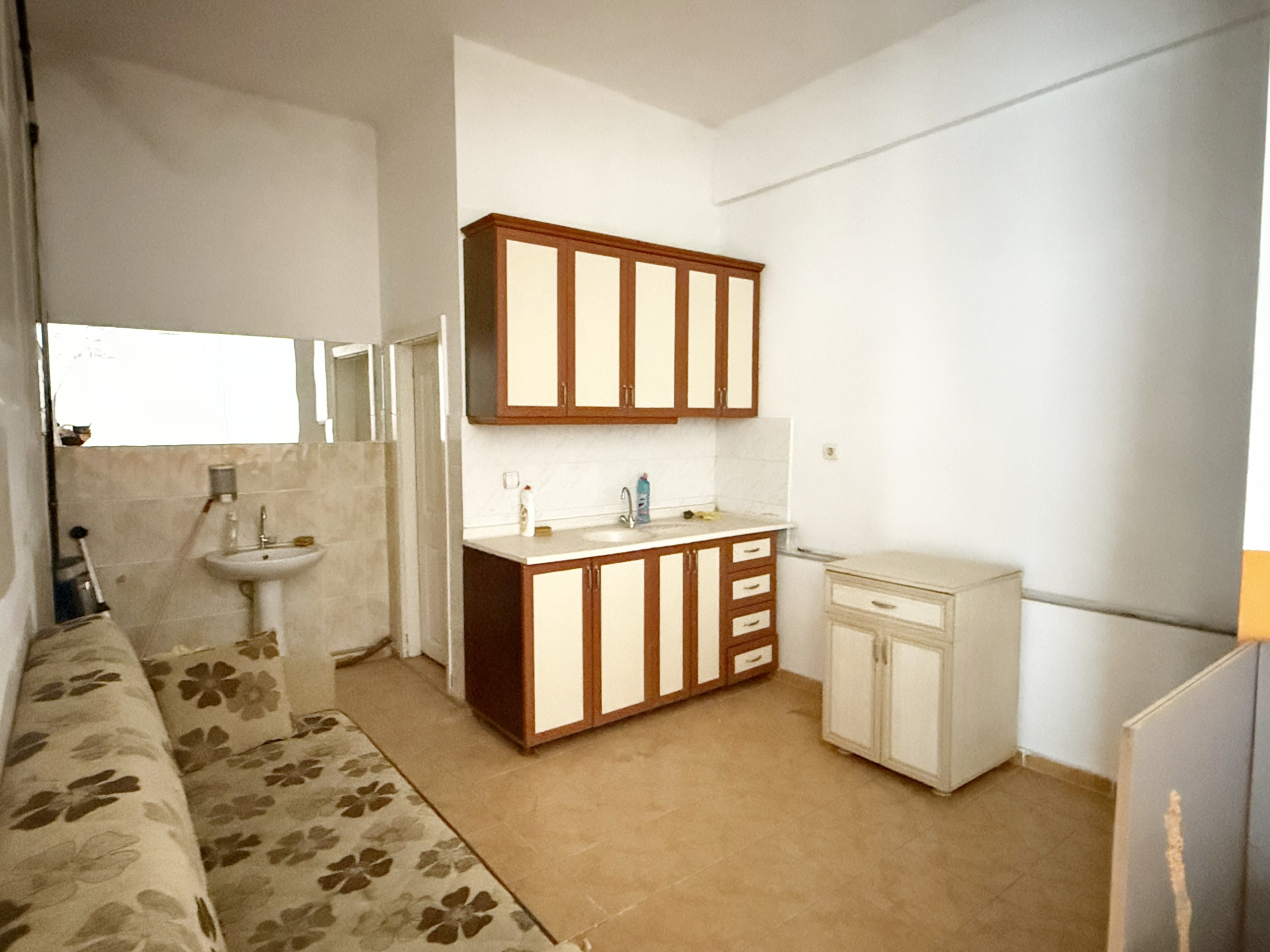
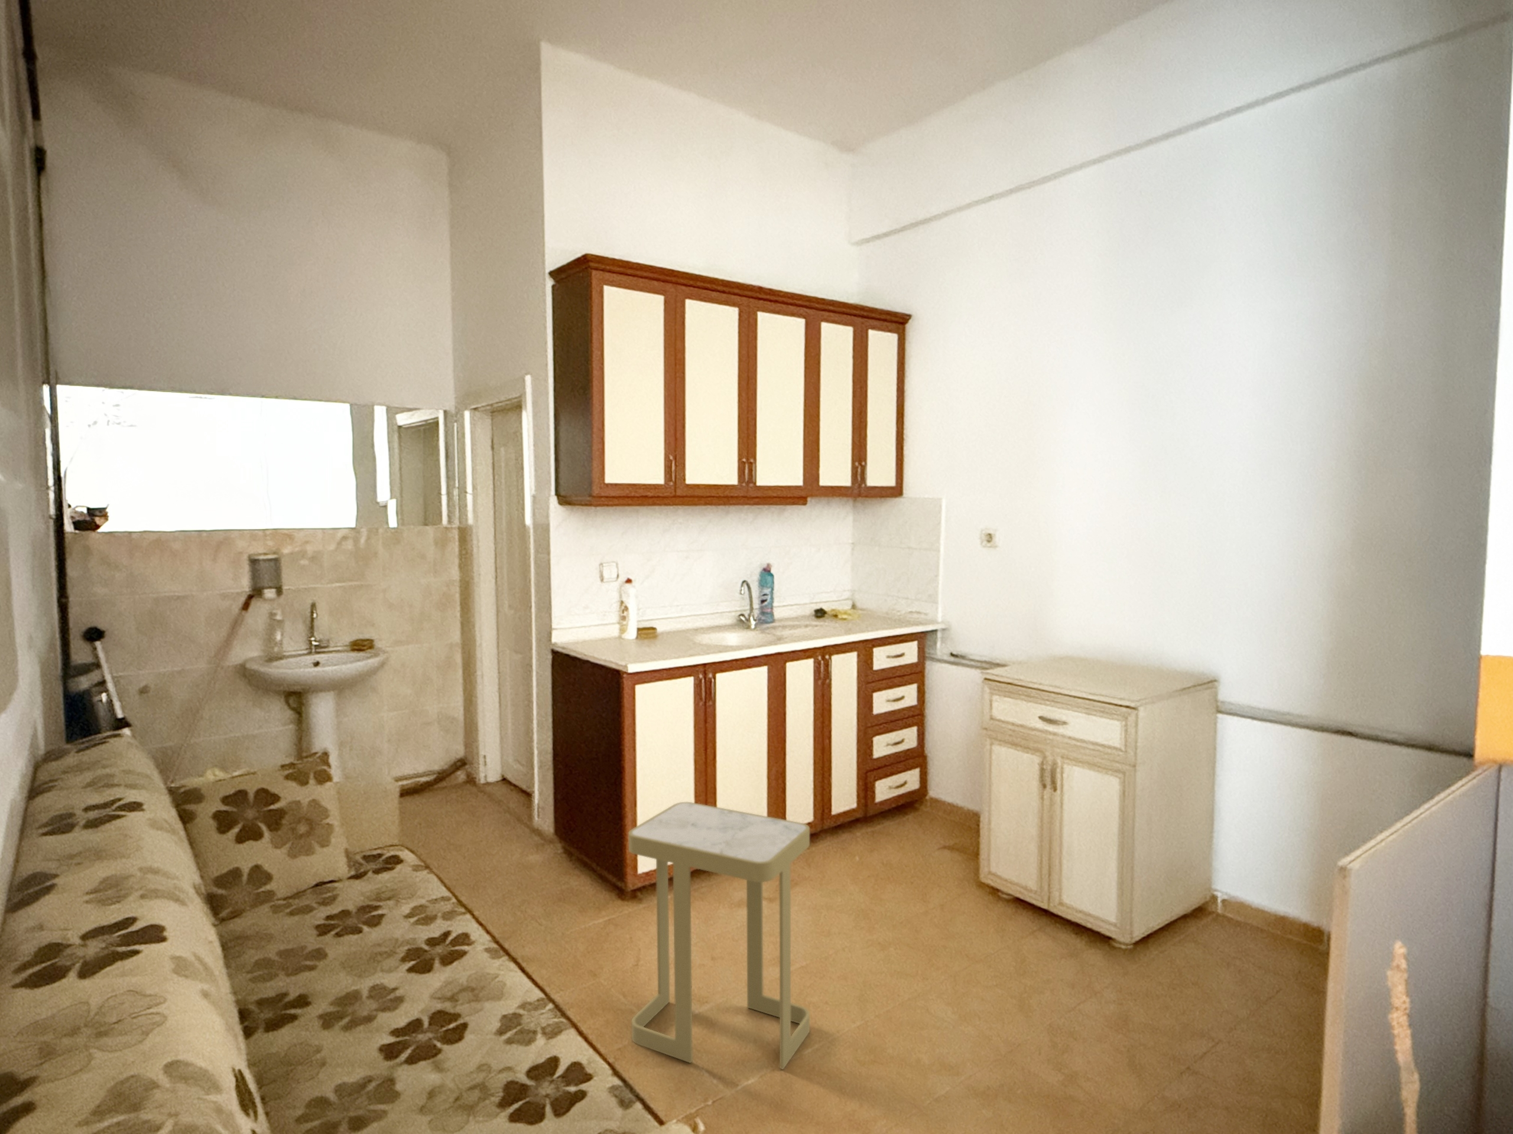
+ side table (747, 932)
